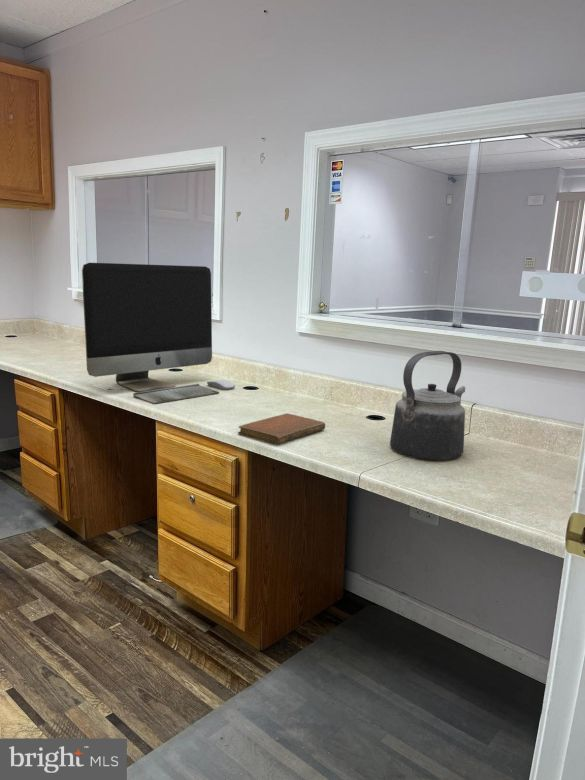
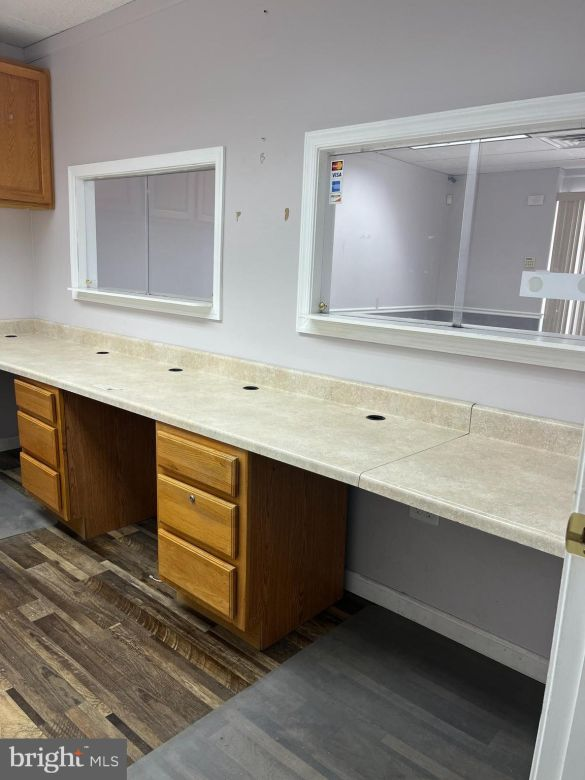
- computer monitor (158, 328)
- notebook (282, 427)
- kettle (435, 400)
